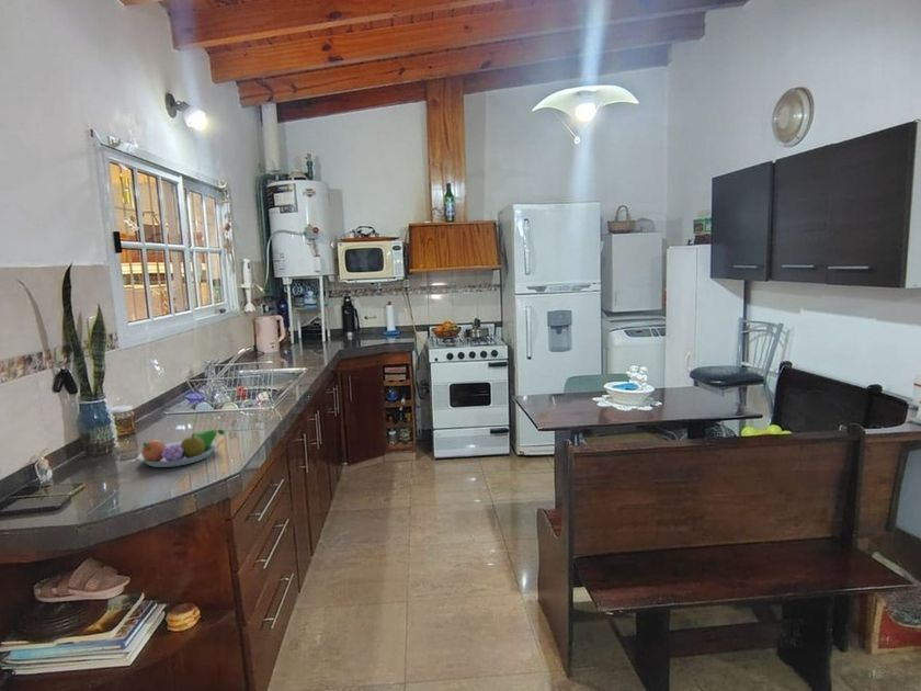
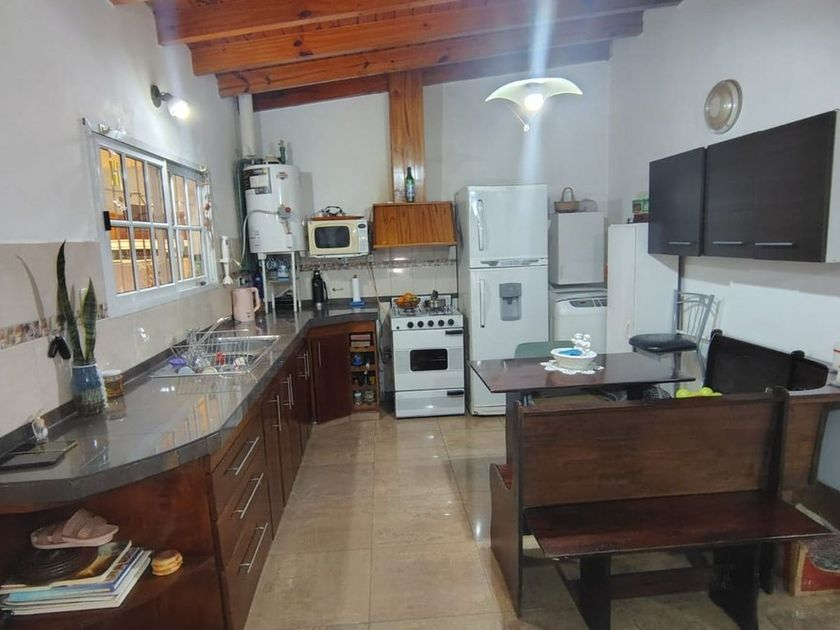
- fruit bowl (181, 443)
